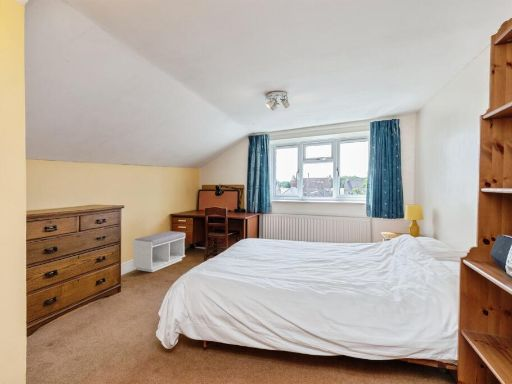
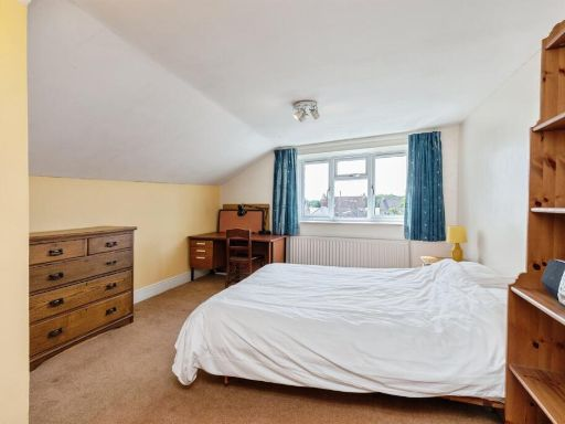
- bench (161, 249)
